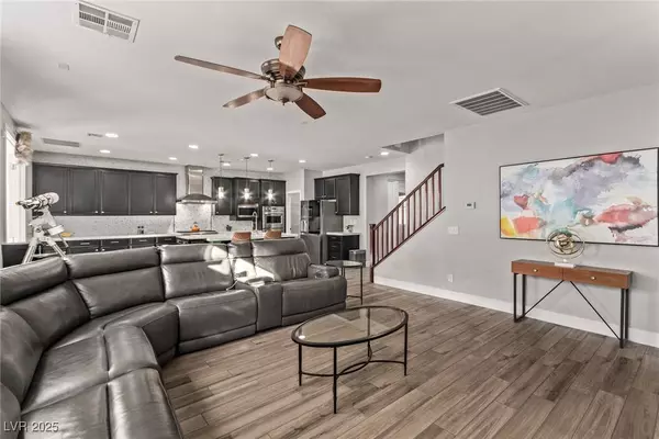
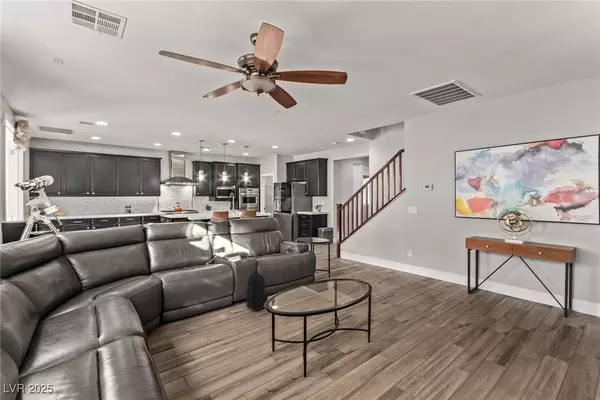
+ backpack (256, 288)
